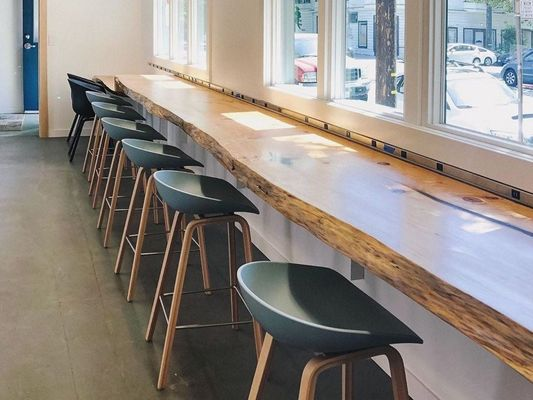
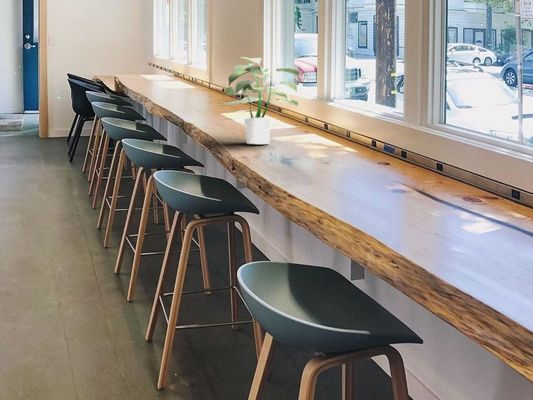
+ potted plant (258, 100)
